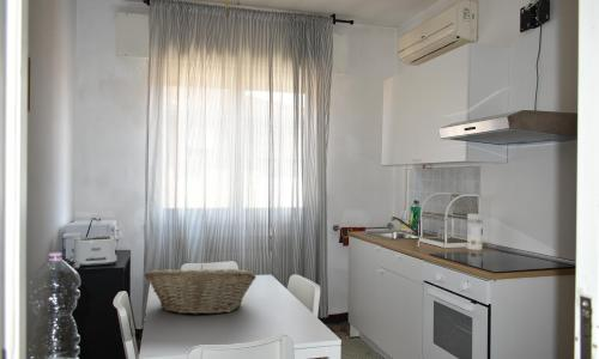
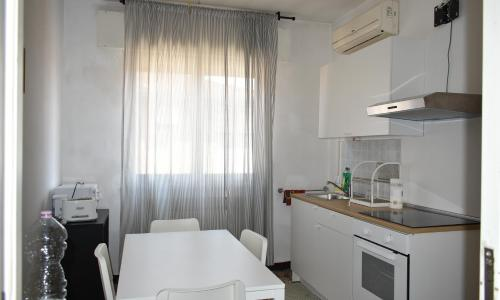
- fruit basket (200, 284)
